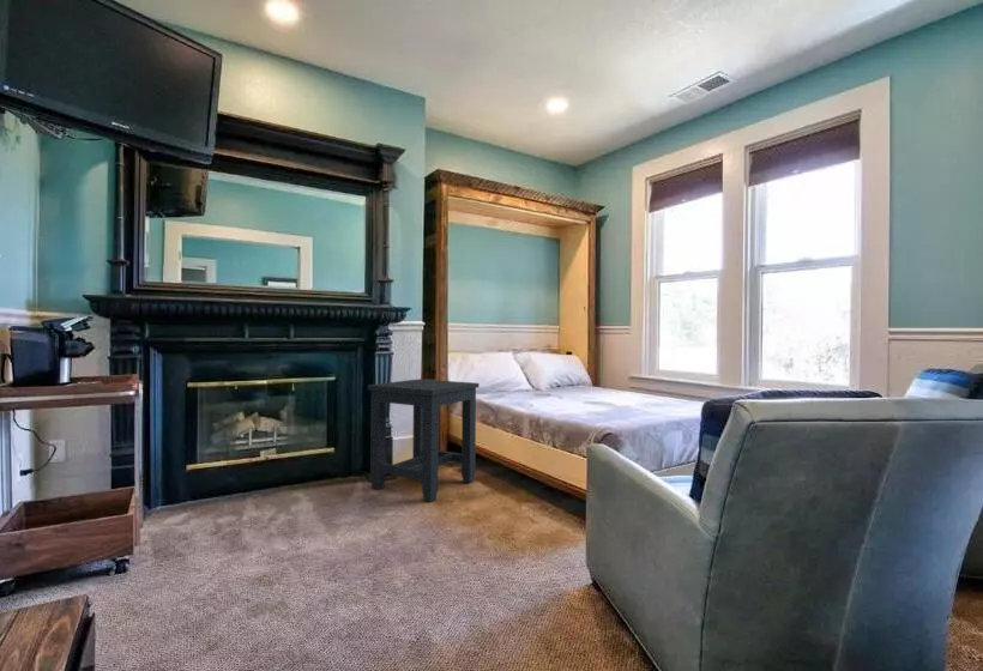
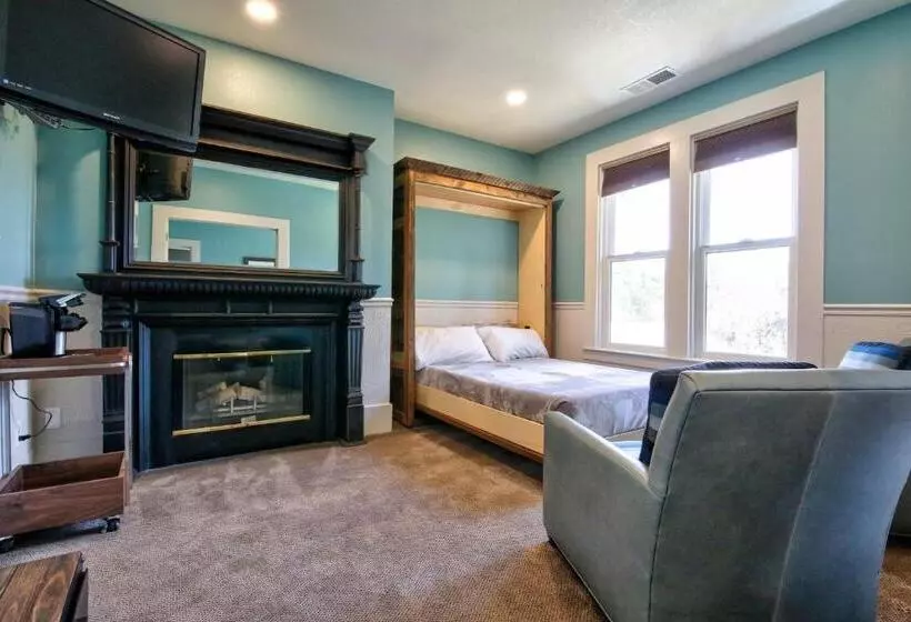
- side table (424, 434)
